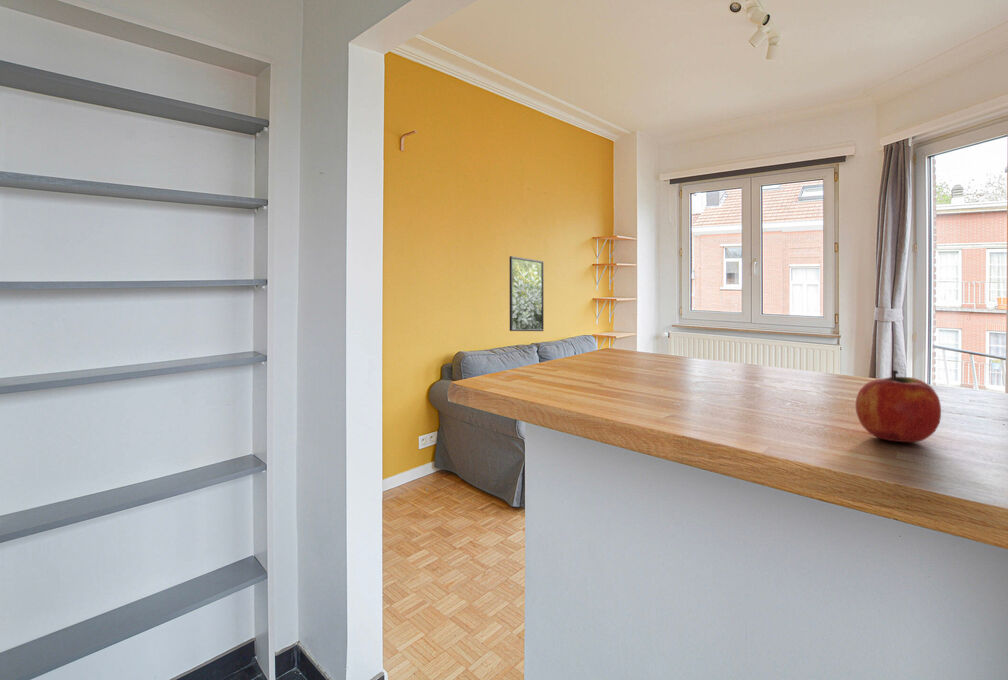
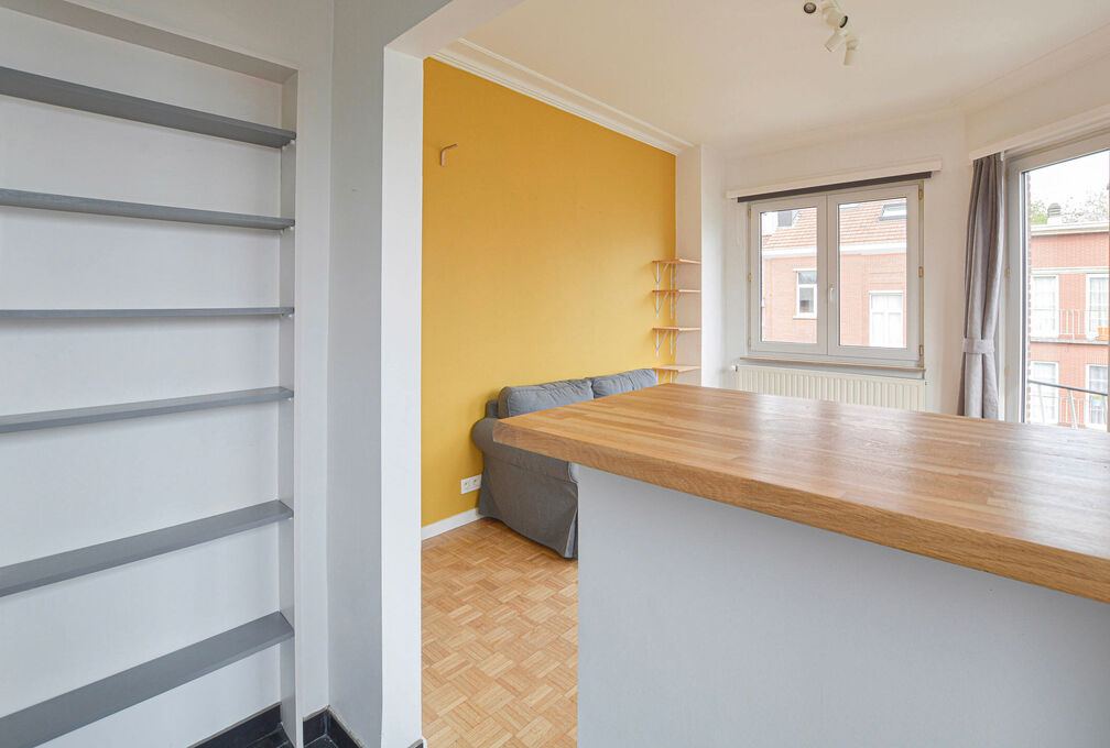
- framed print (527, 295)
- fruit (897, 405)
